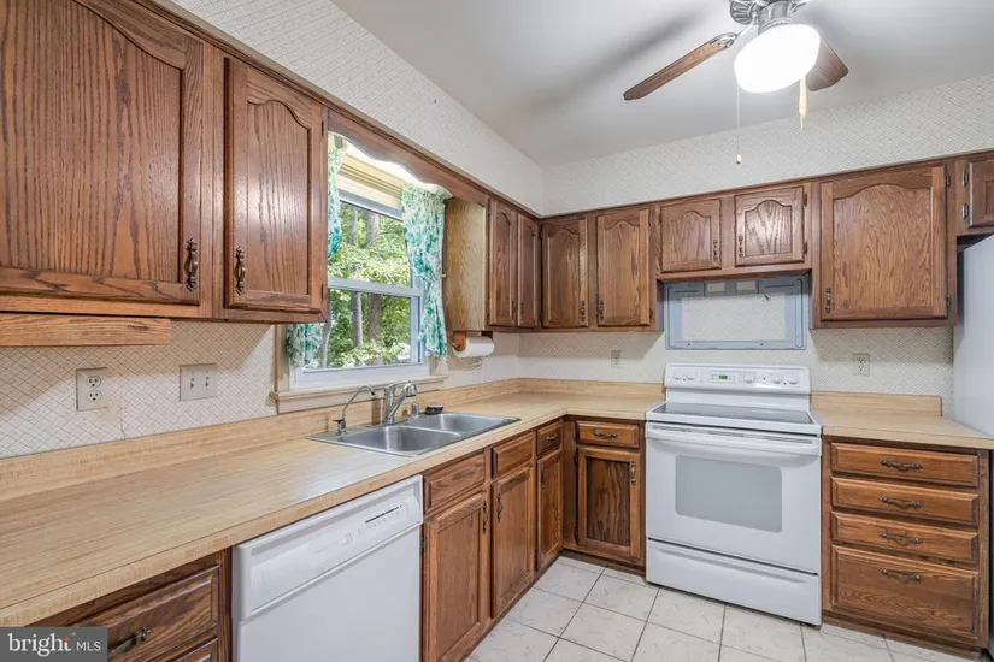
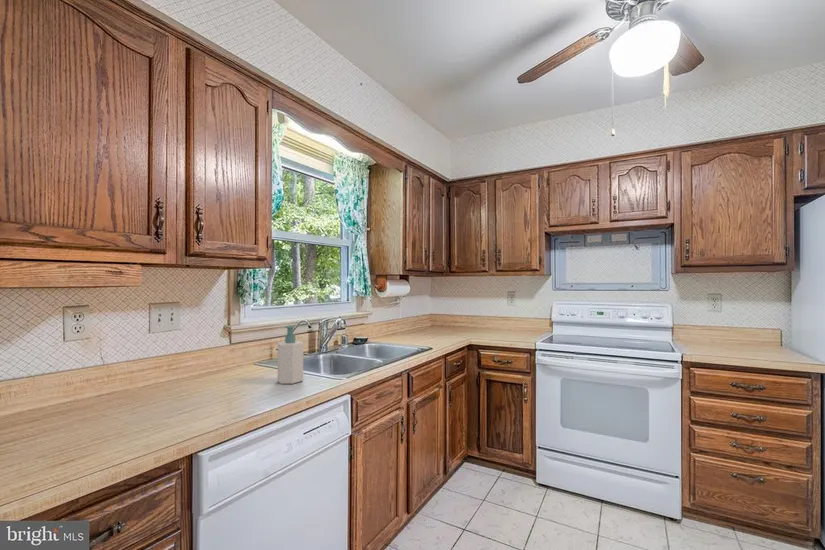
+ soap bottle (290, 353)
